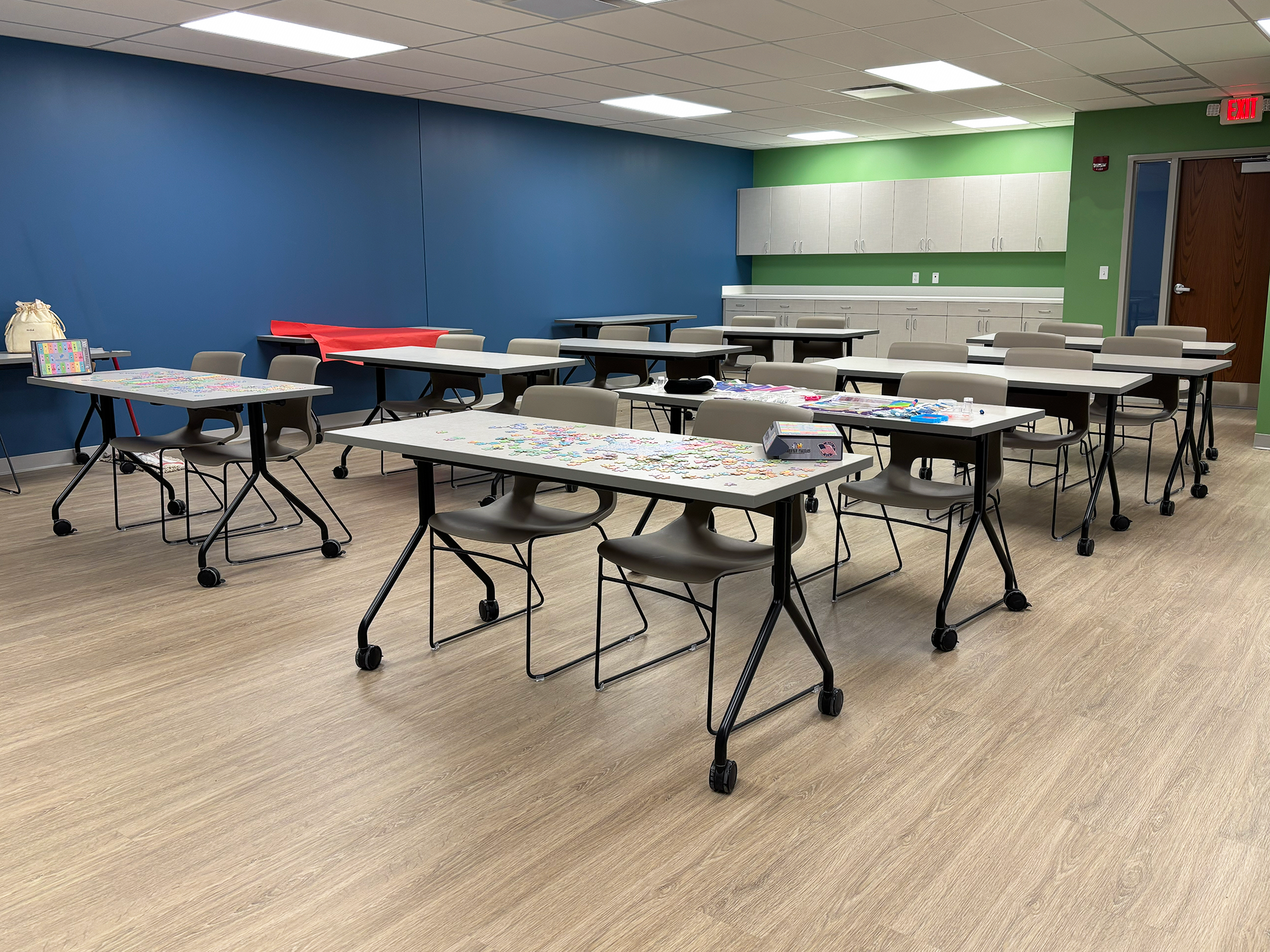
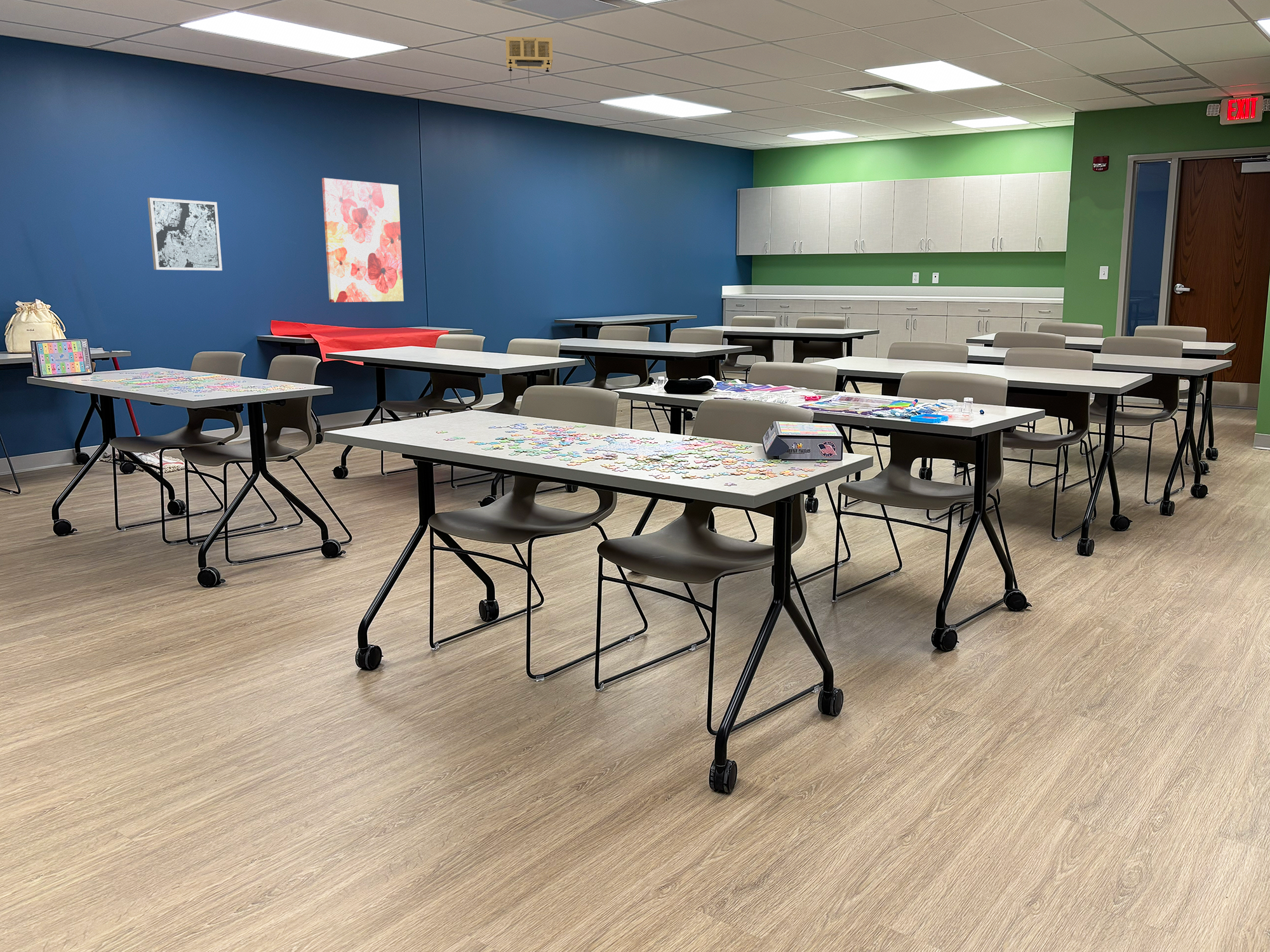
+ wall art (364, 242)
+ wall art (185, 235)
+ projector (529, 58)
